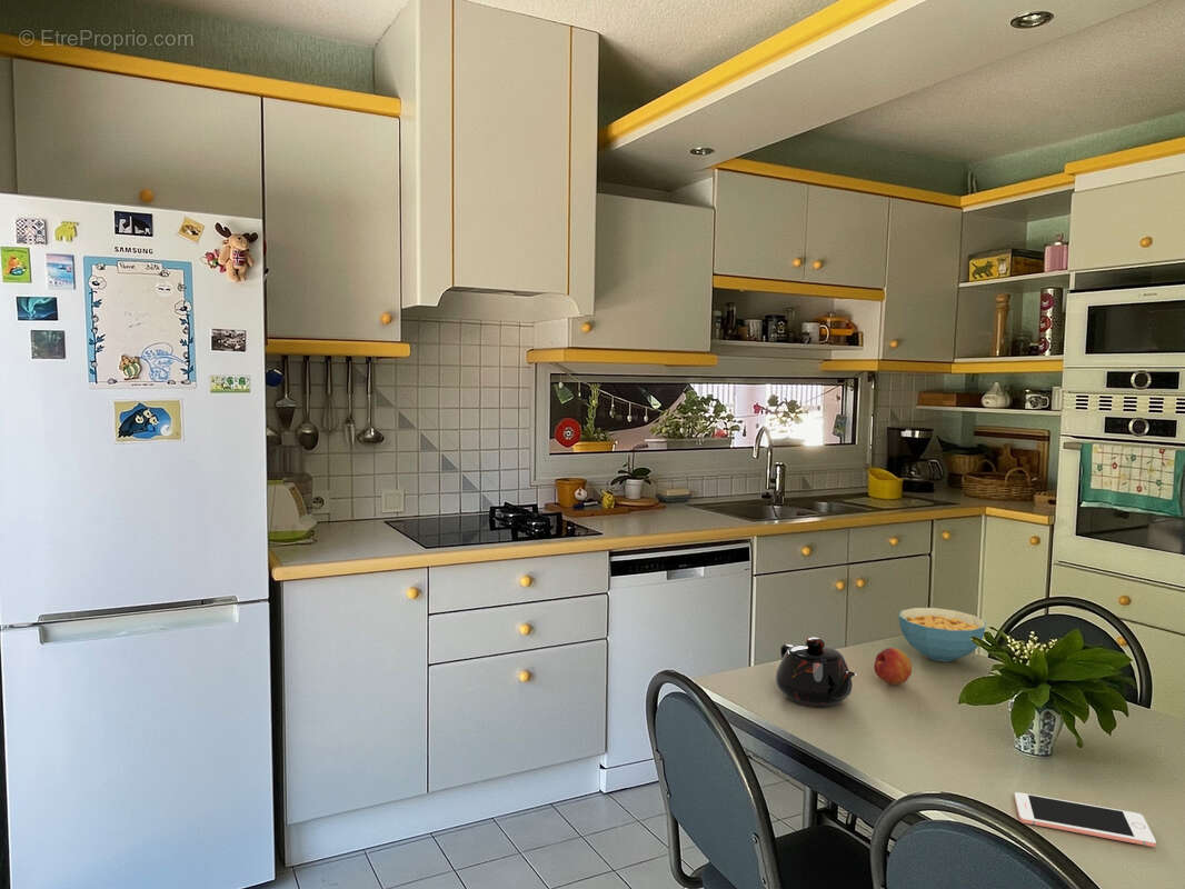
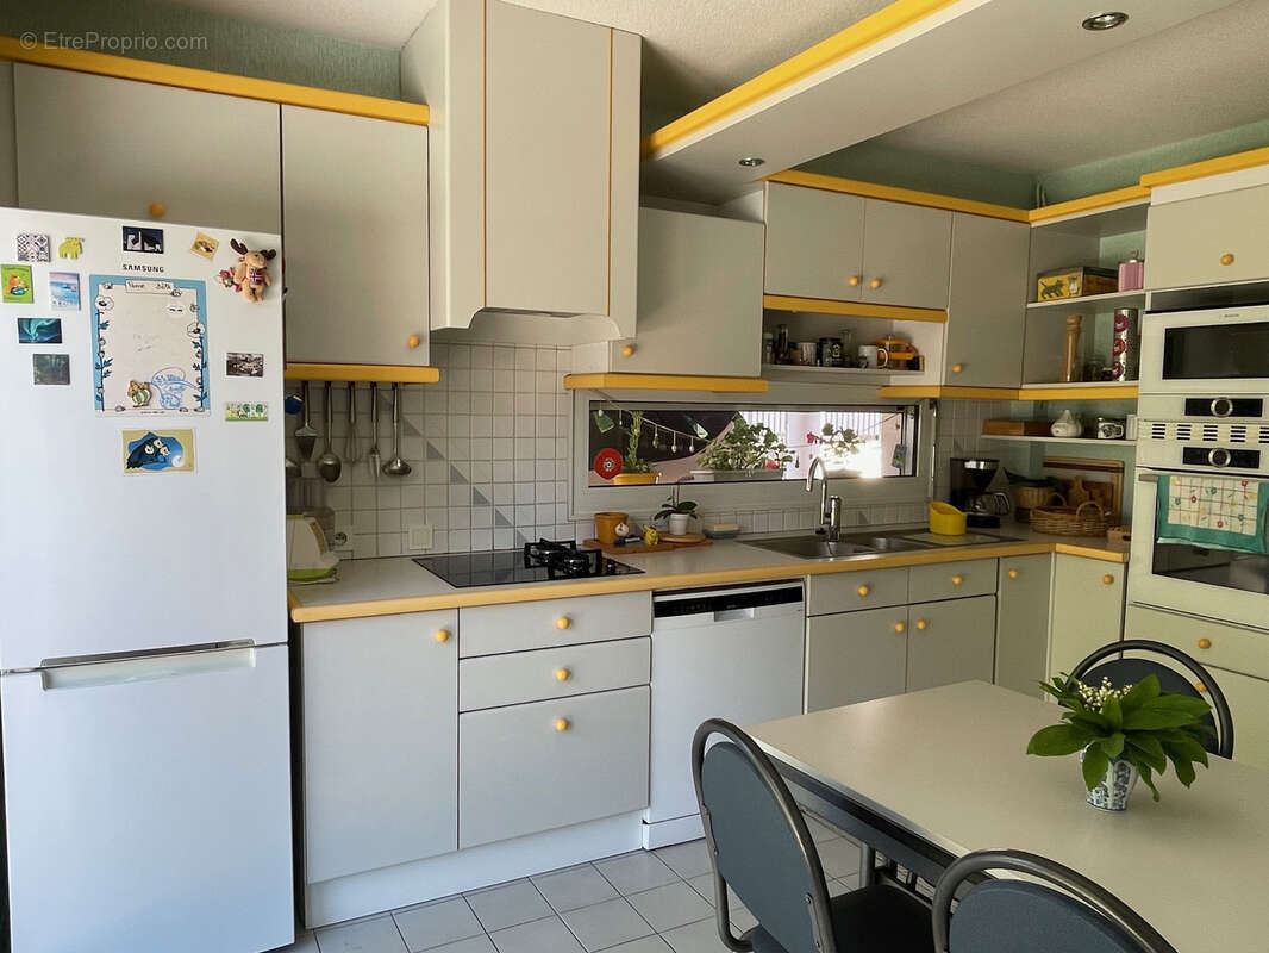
- cell phone (1081, 818)
- fruit (893, 665)
- cereal bowl (940, 638)
- teapot (816, 669)
